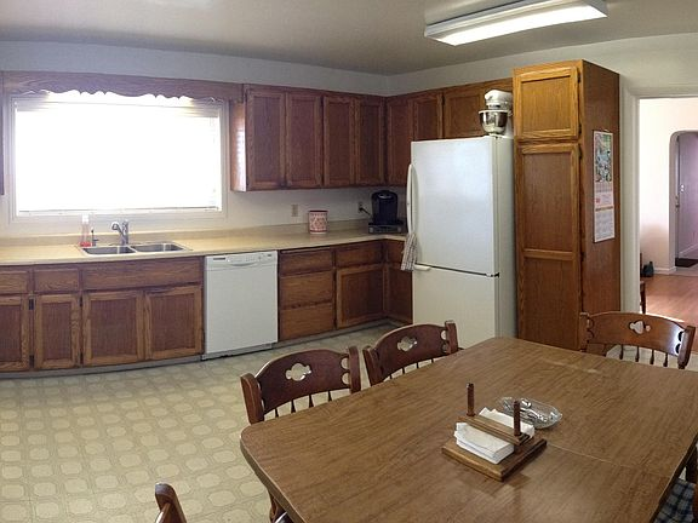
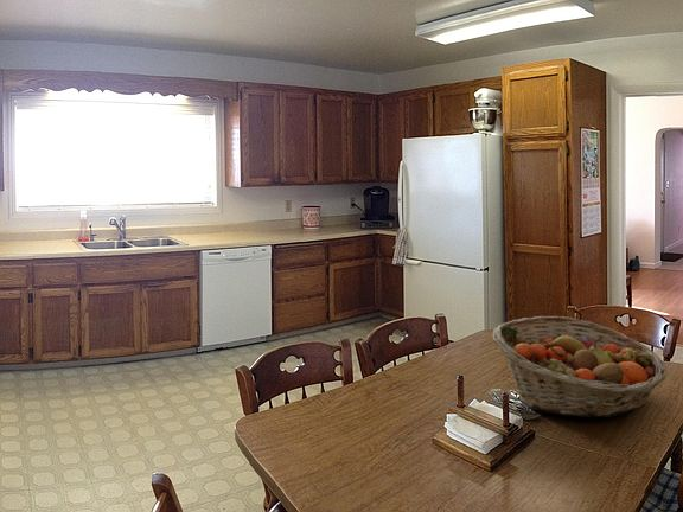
+ fruit basket (576, 361)
